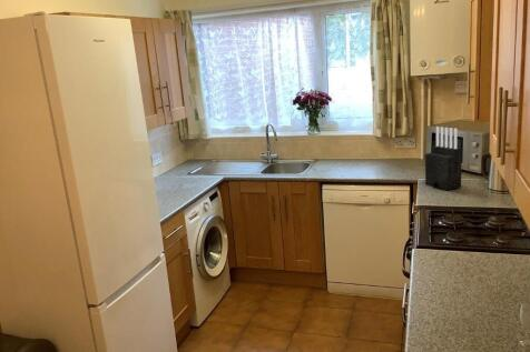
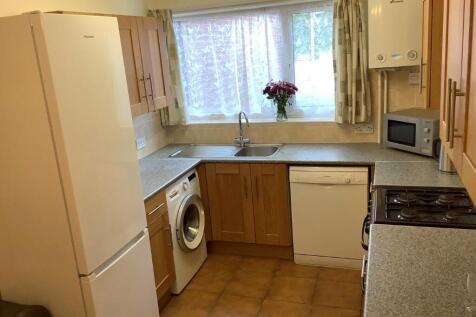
- knife block (441, 158)
